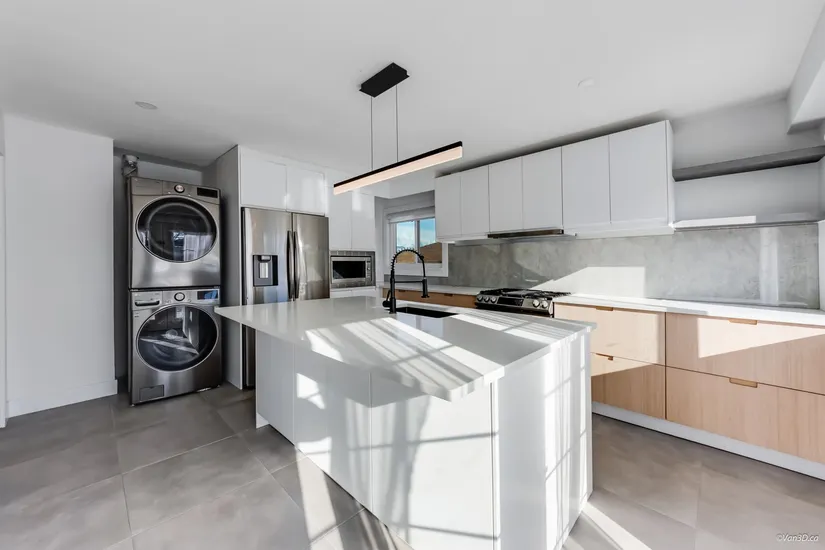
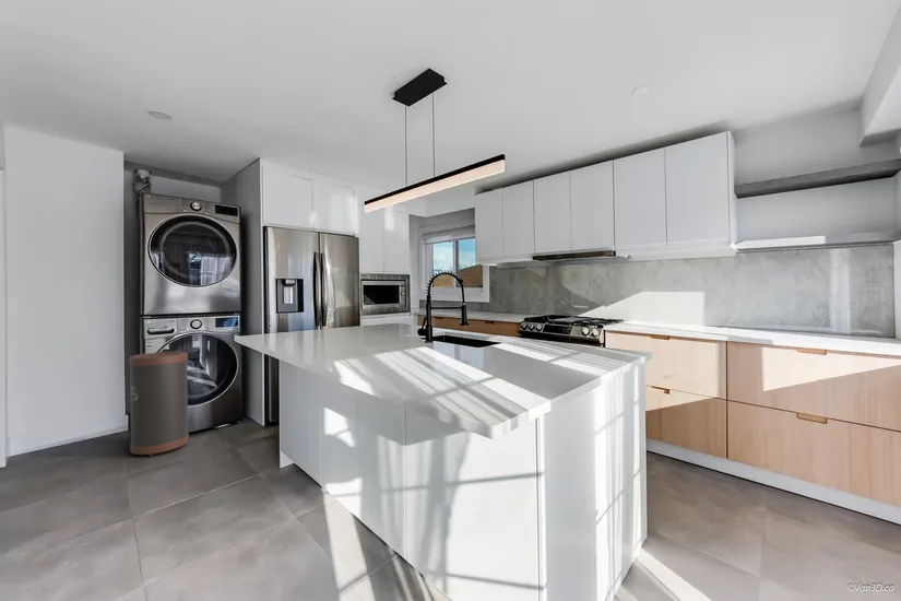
+ trash can (159, 401)
